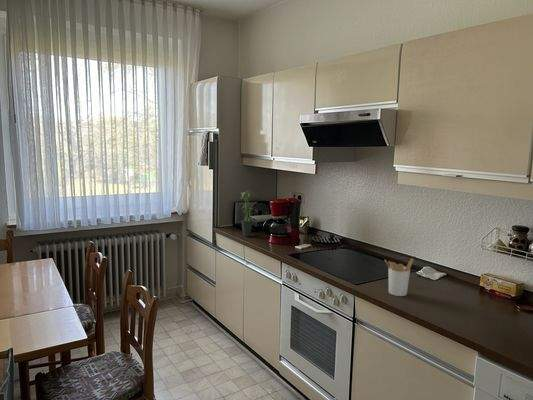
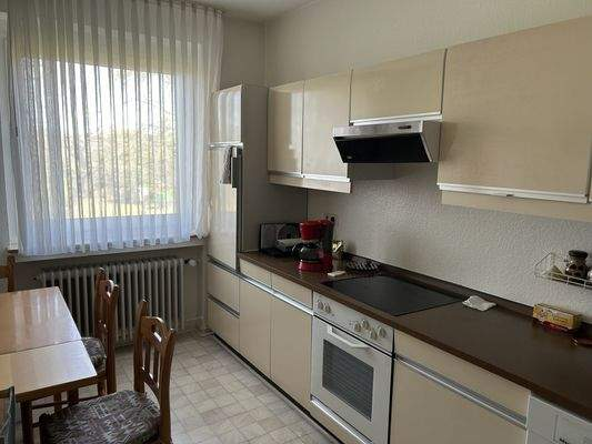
- potted plant (247, 212)
- utensil holder (397, 276)
